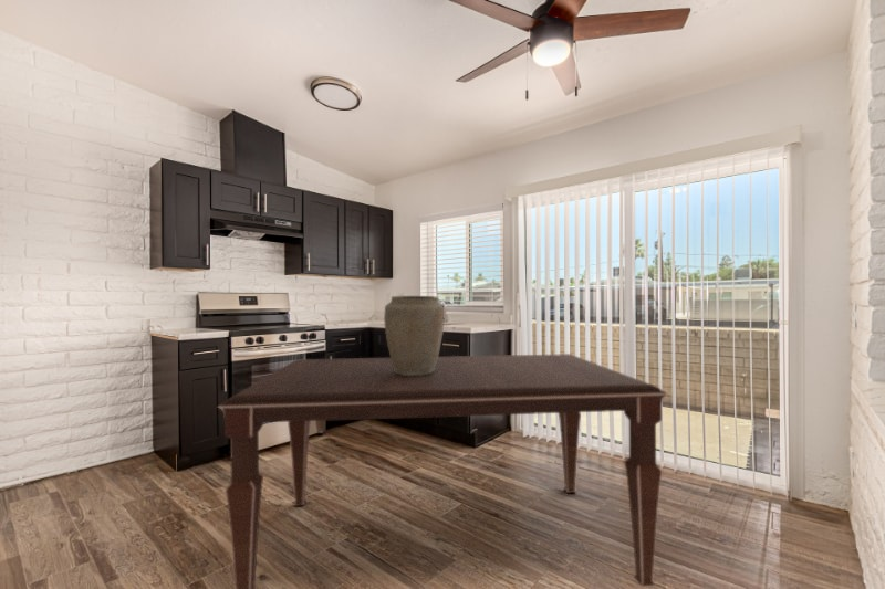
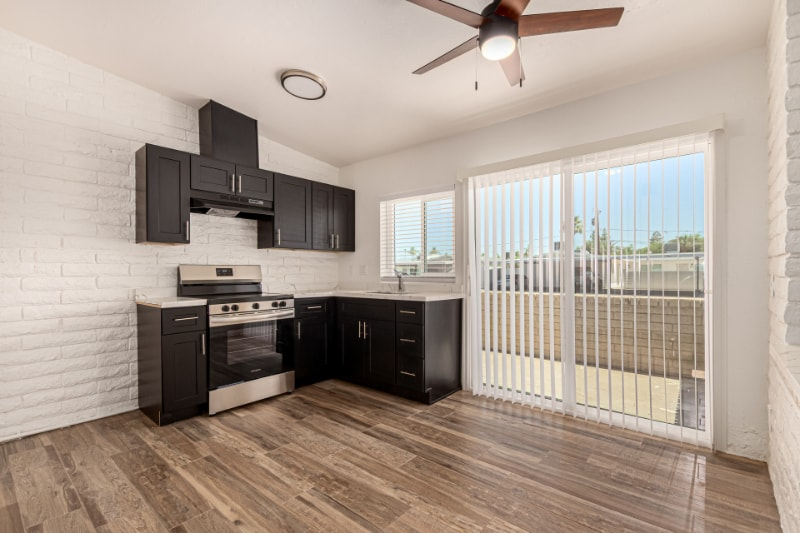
- vase (414, 334)
- dining table (442, 416)
